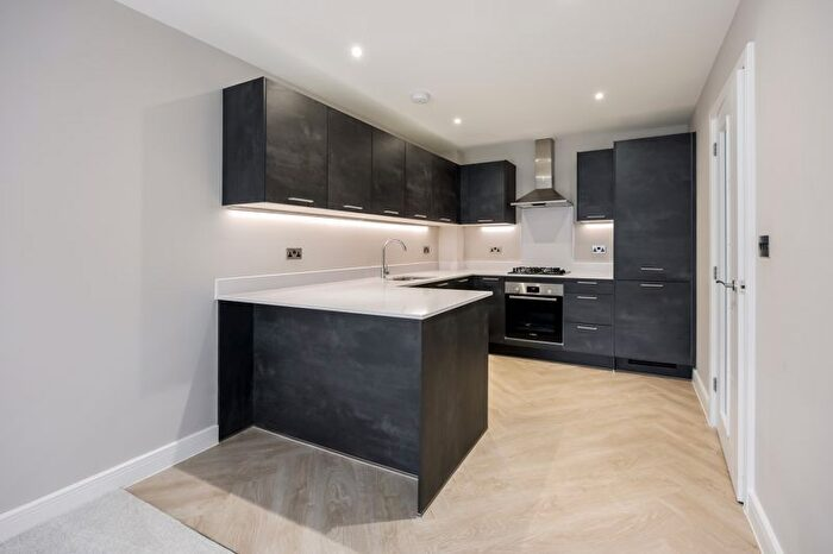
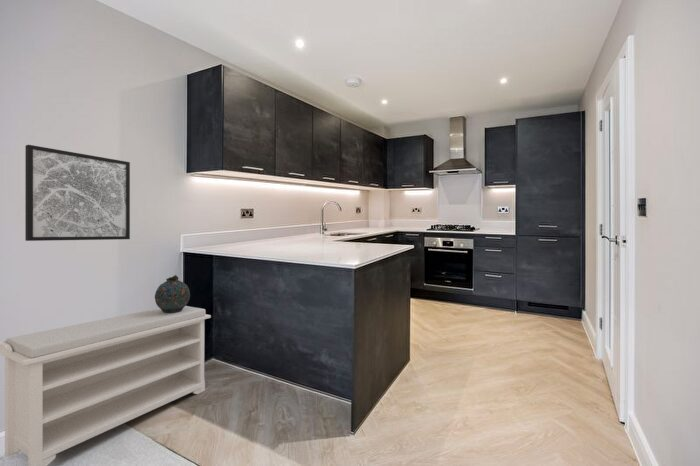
+ wall art (83, 197)
+ snuff bottle (172, 292)
+ bench (121, 369)
